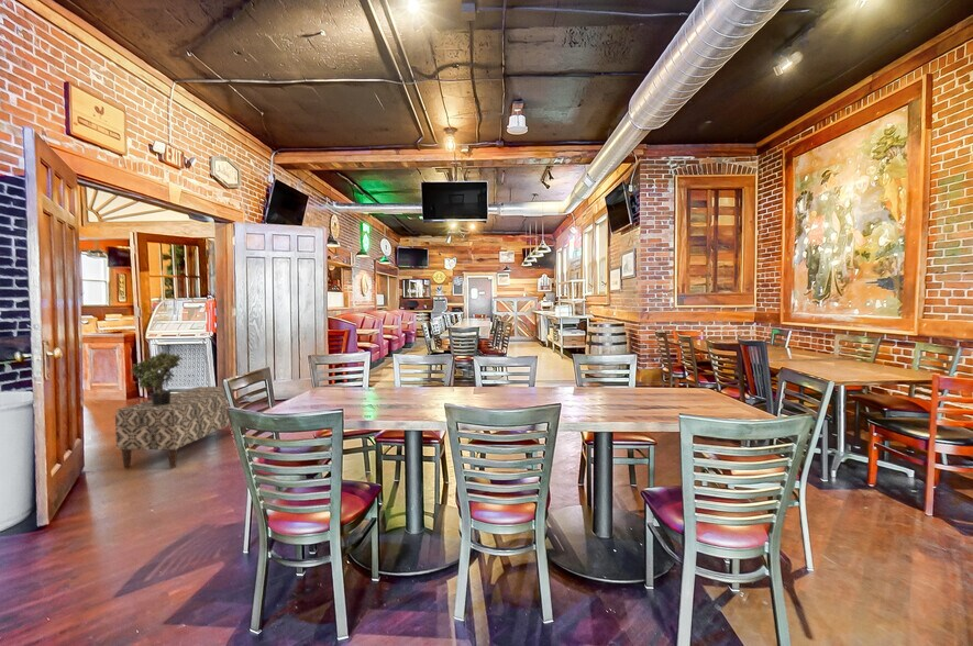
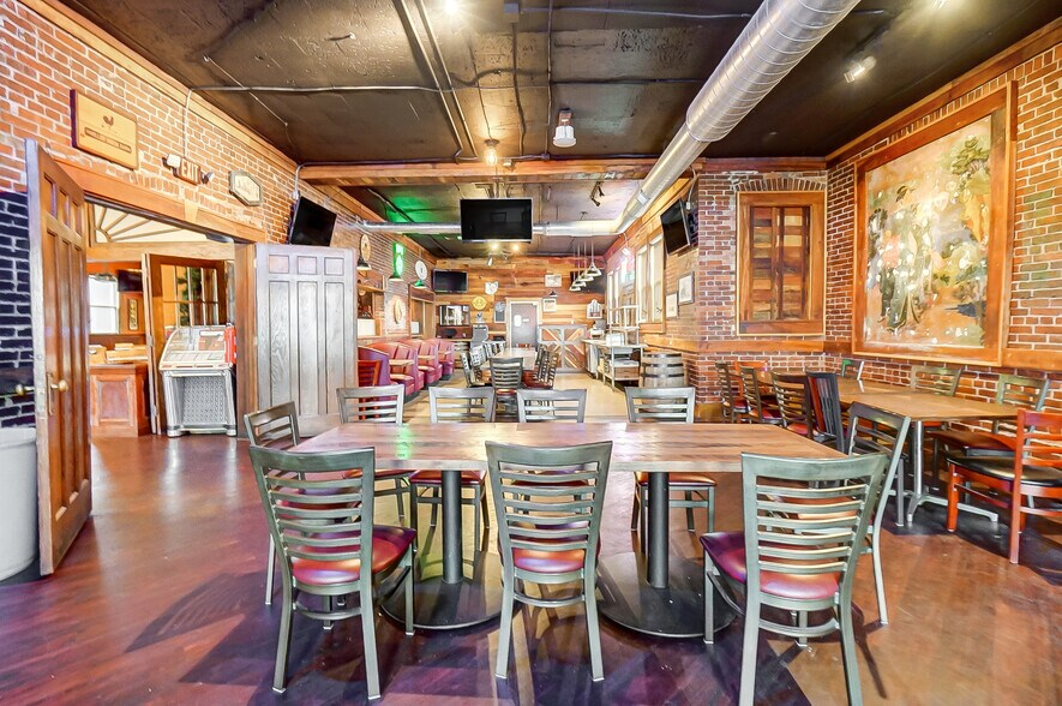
- bench (189, 422)
- potted plant (162, 377)
